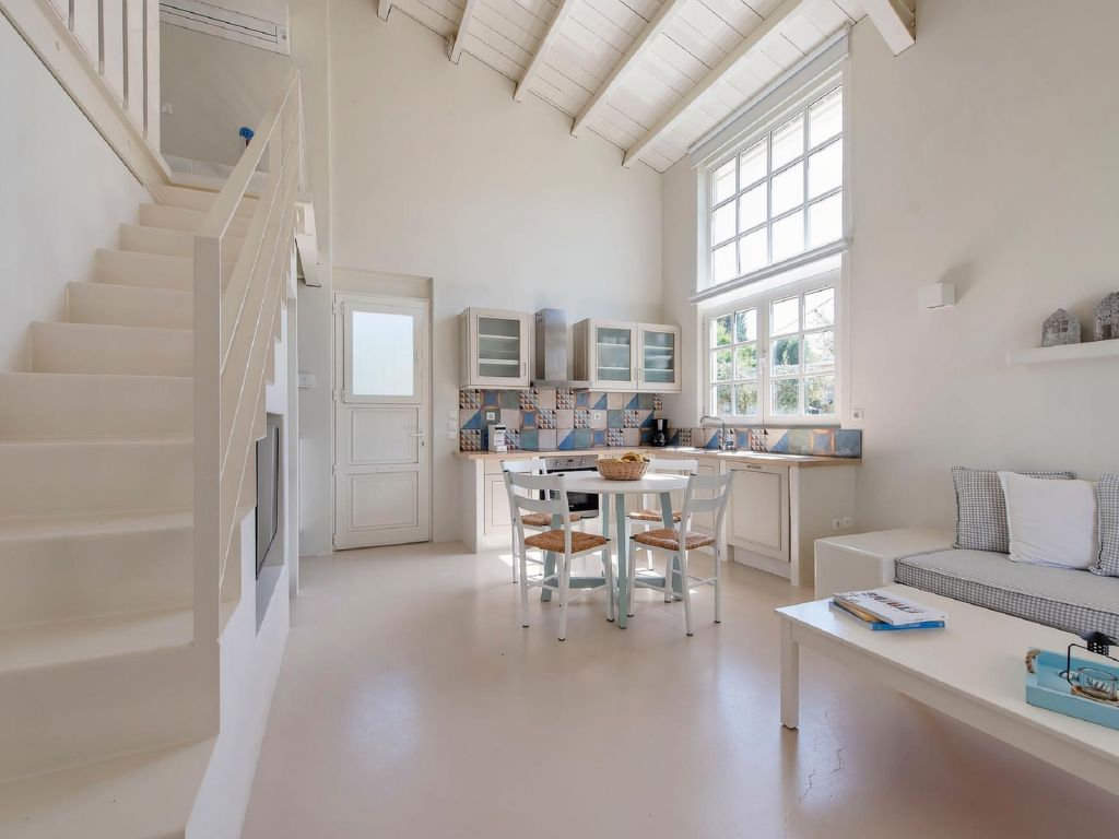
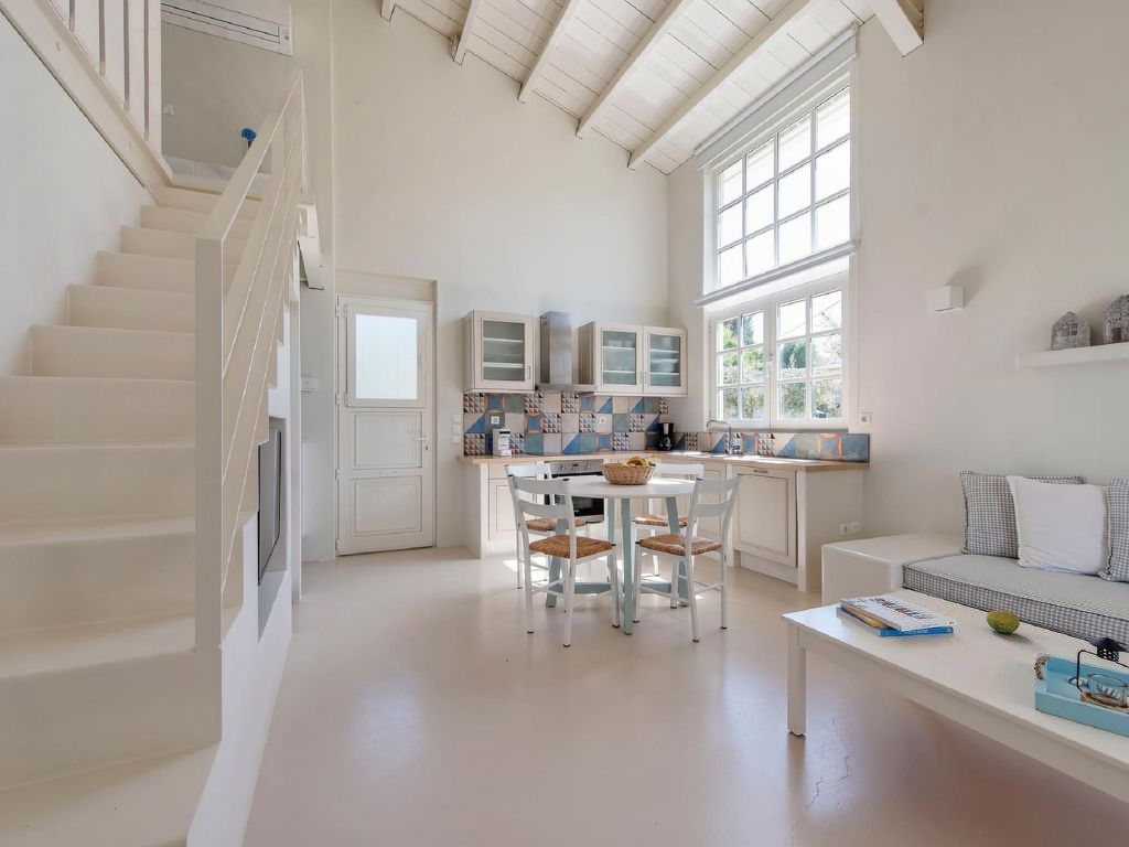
+ fruit (1002, 621)
